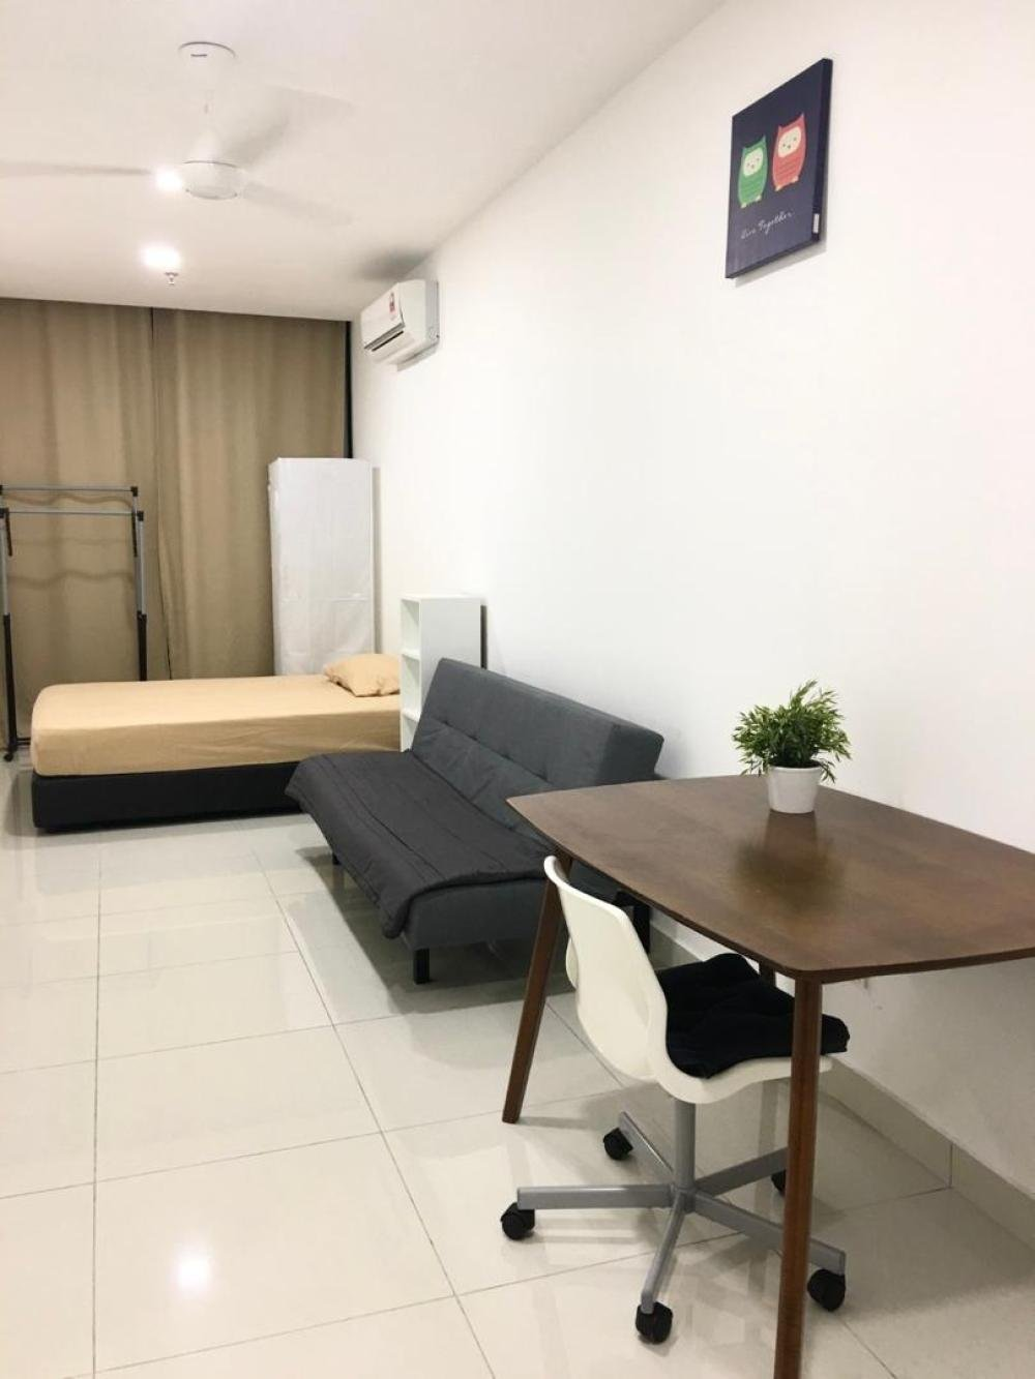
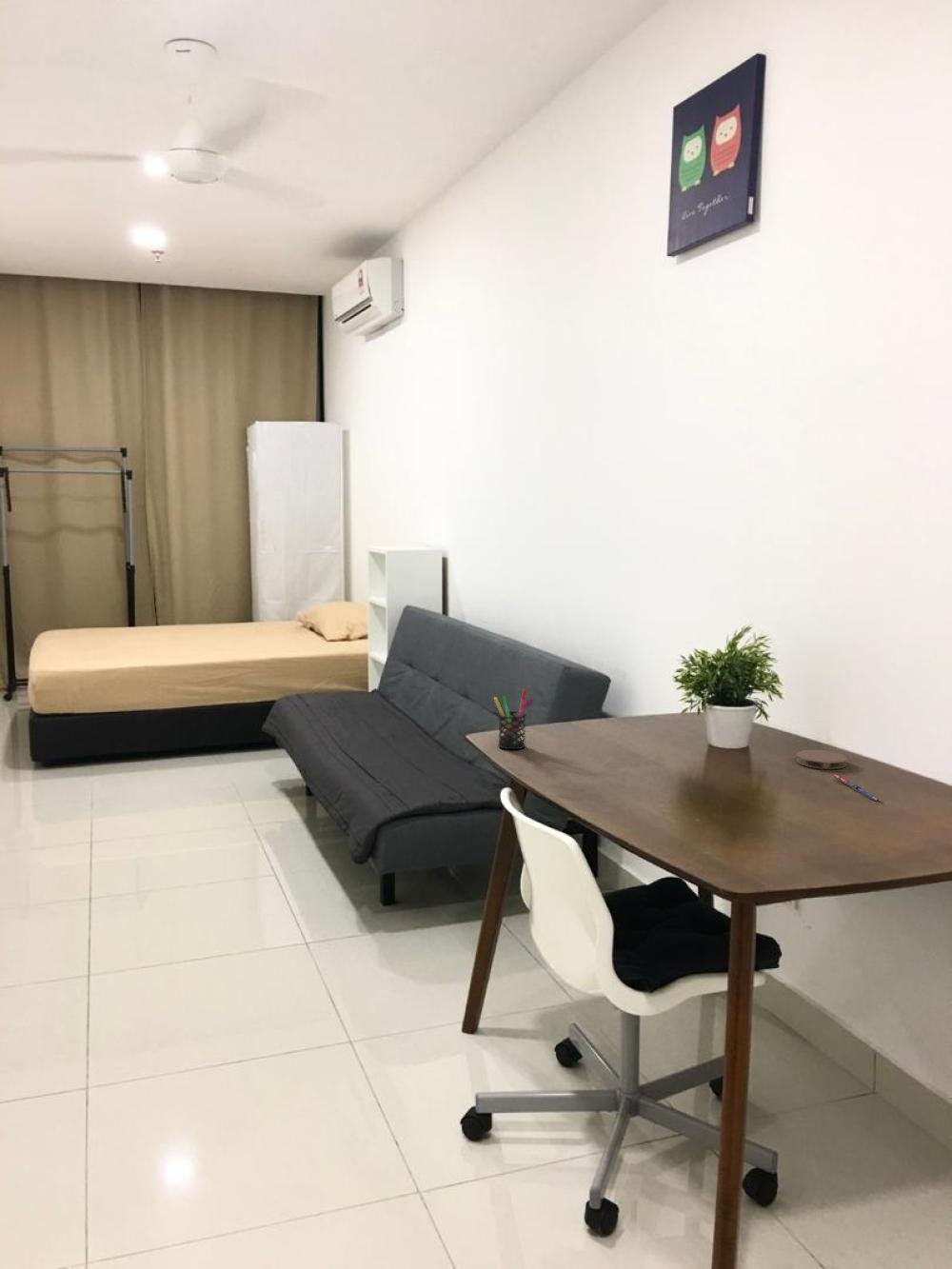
+ coaster (821, 759)
+ pen holder (511, 717)
+ pen (855, 786)
